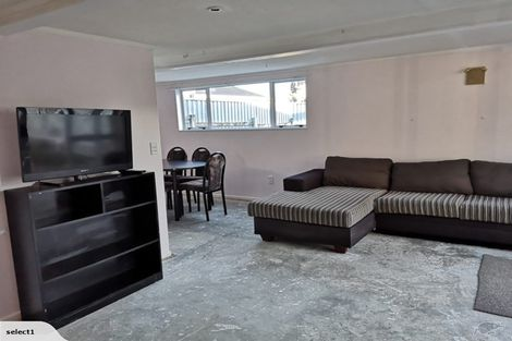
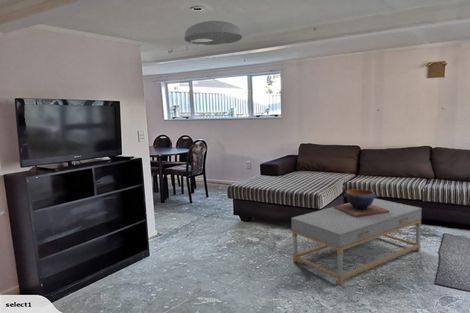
+ coffee table (358, 234)
+ decorative bowl (360, 200)
+ ceiling light (213, 32)
